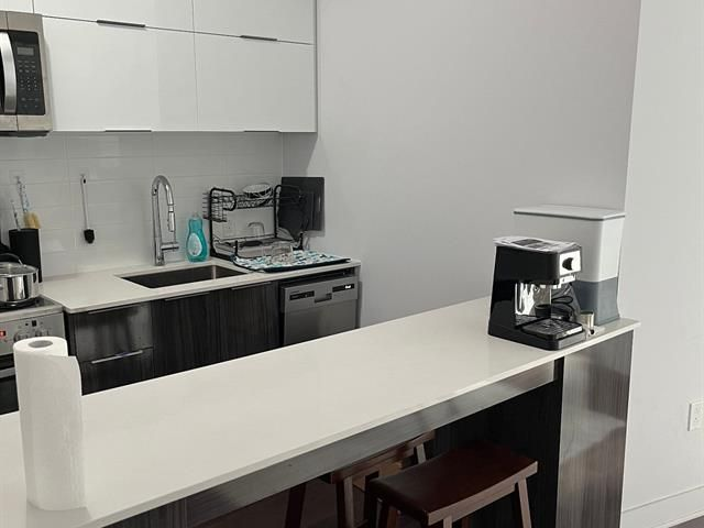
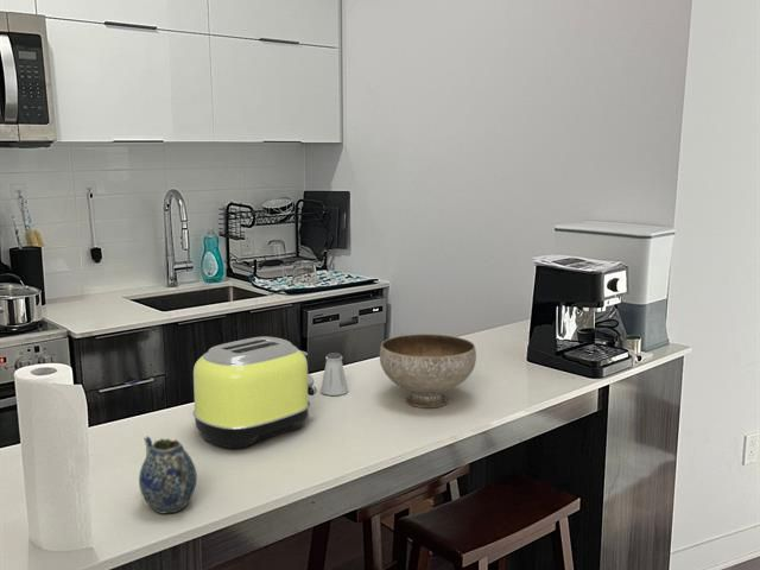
+ bowl (426, 373)
+ teapot (166, 473)
+ saltshaker (334, 372)
+ toaster (255, 387)
